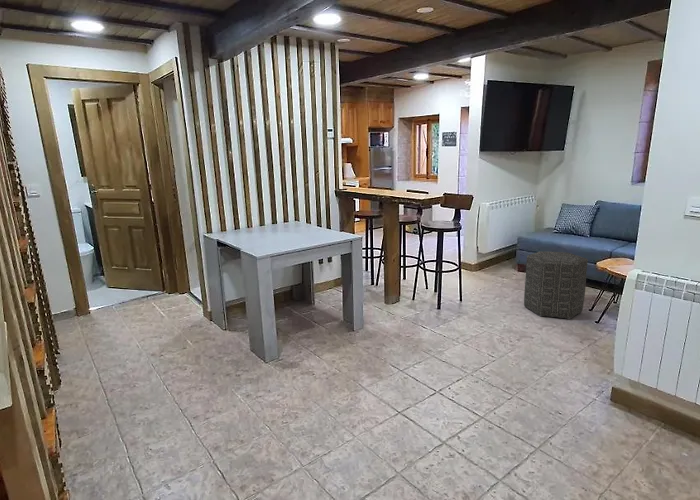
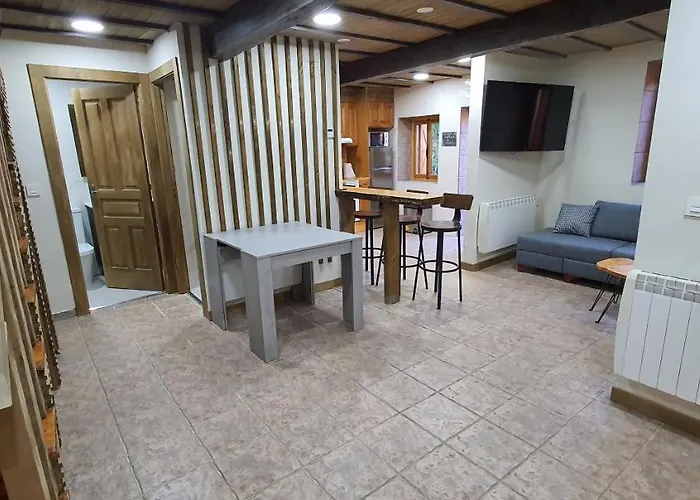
- ottoman (554, 283)
